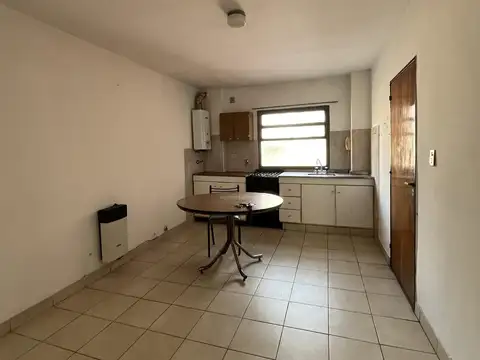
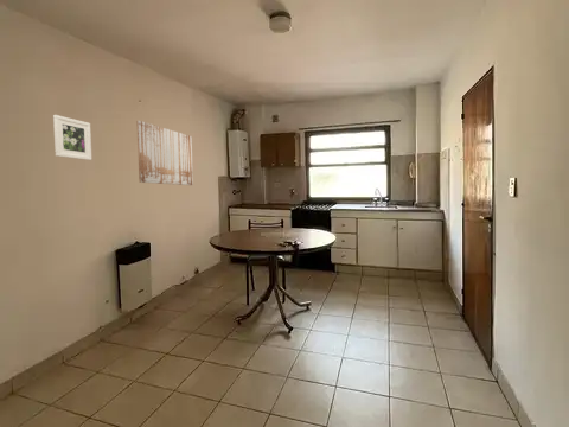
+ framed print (73, 139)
+ wall art (167, 157)
